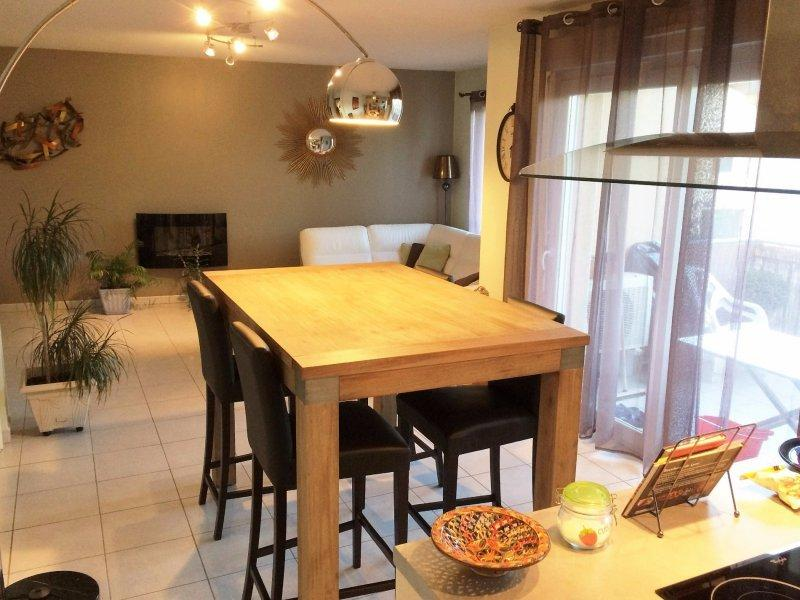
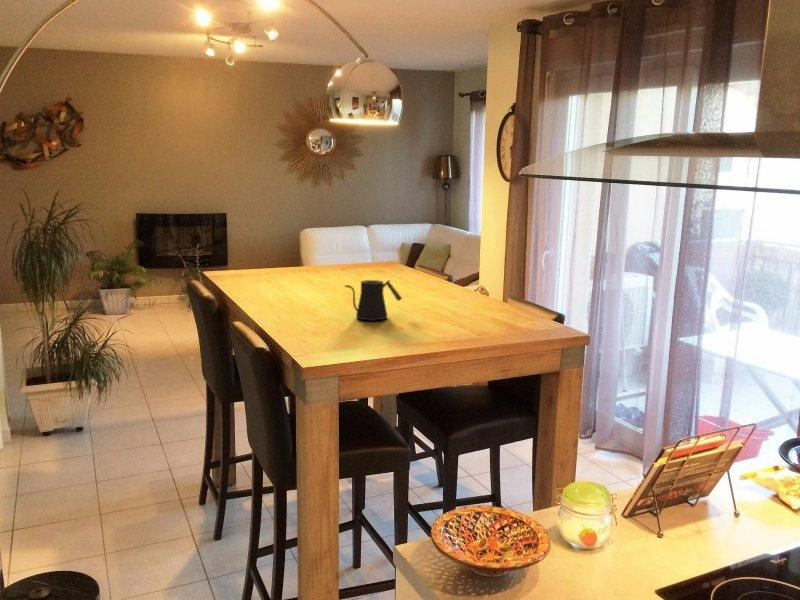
+ kettle (373, 299)
